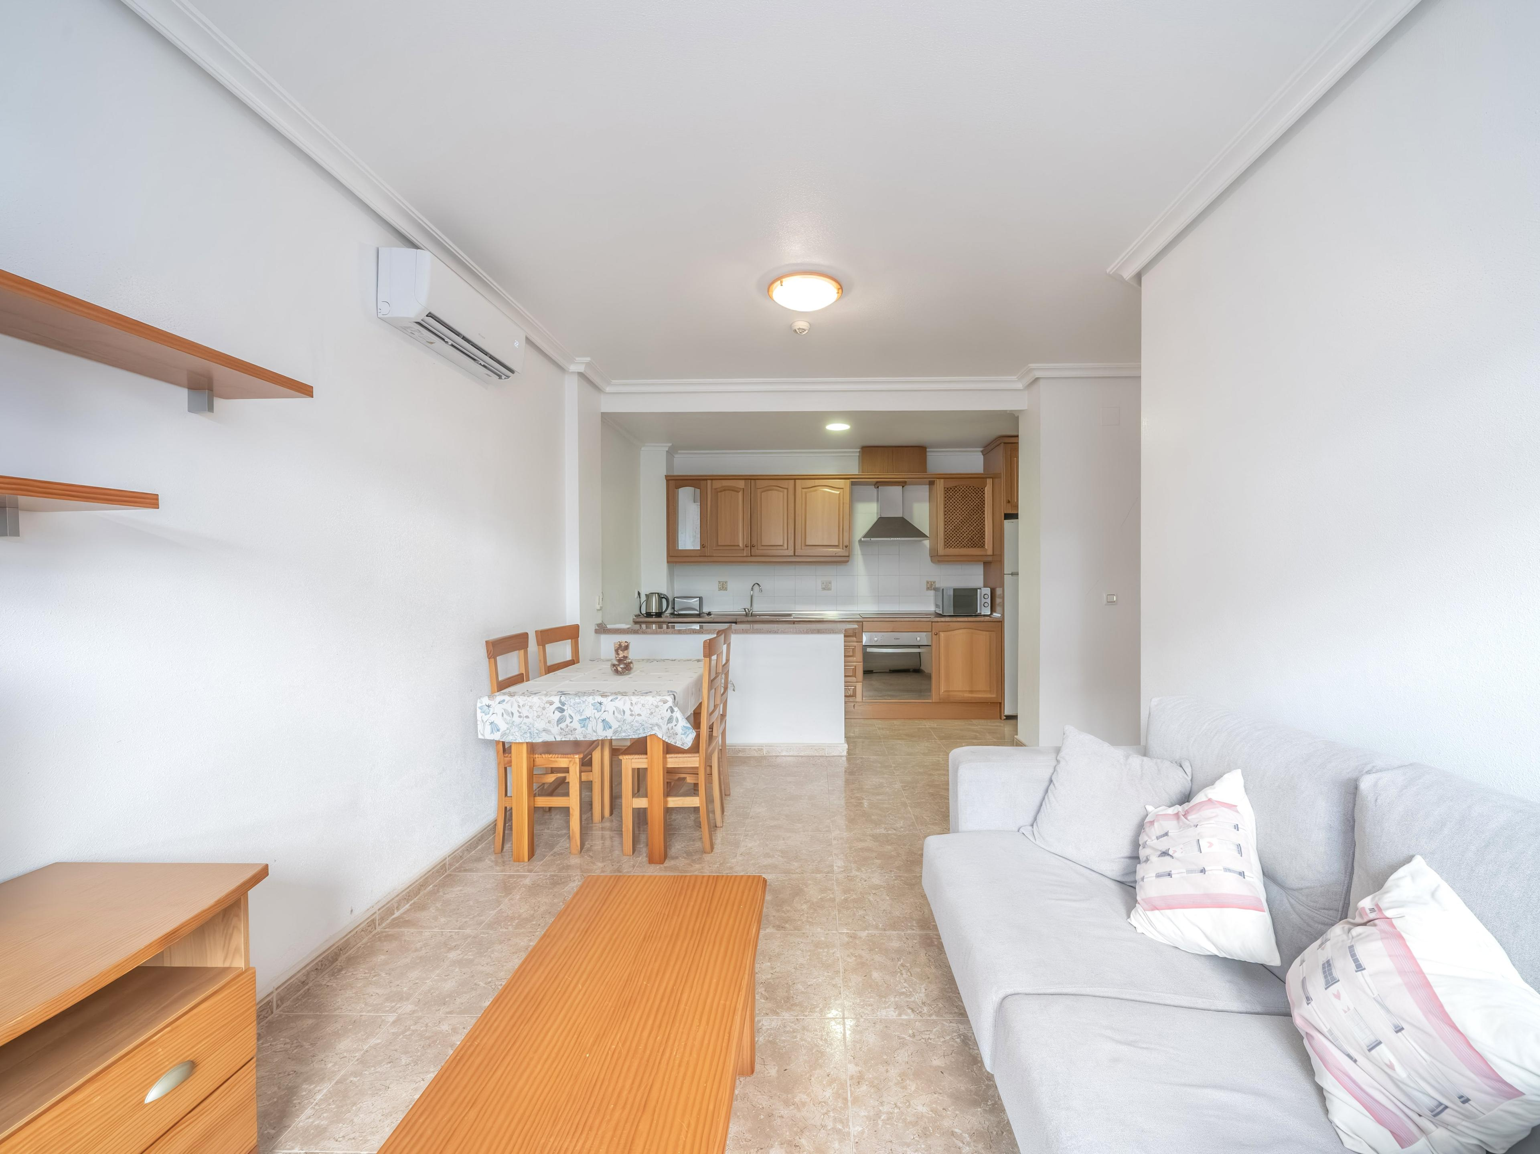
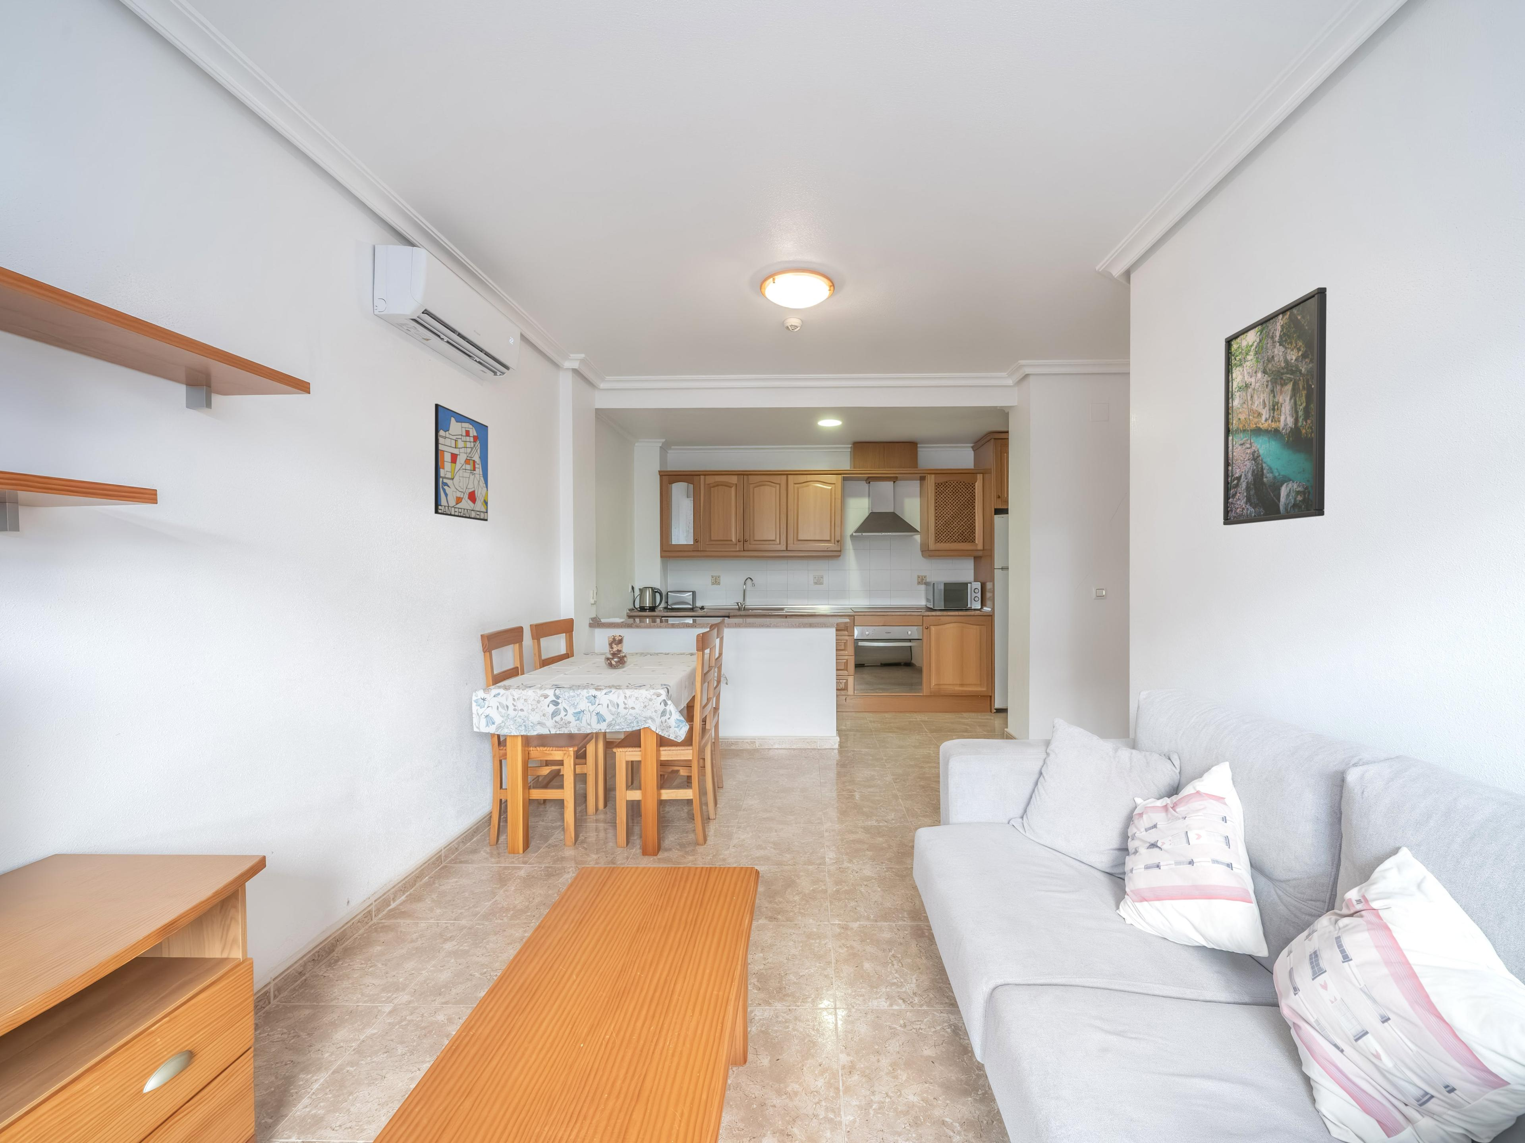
+ wall art (464, 467)
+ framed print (1269, 418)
